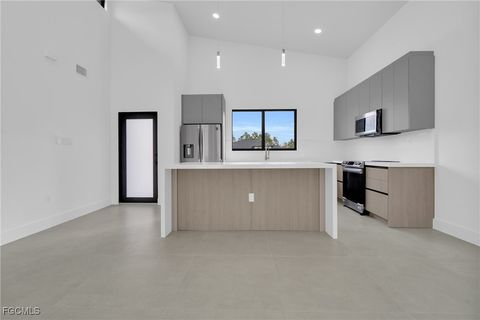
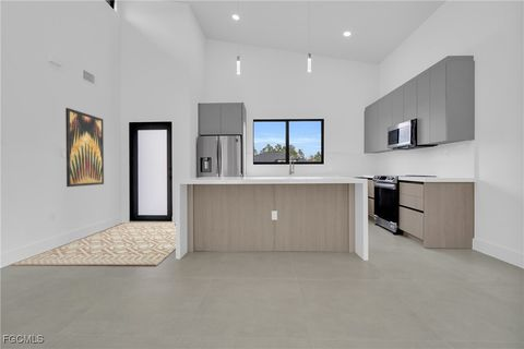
+ rug (136, 237)
+ wall art (86, 149)
